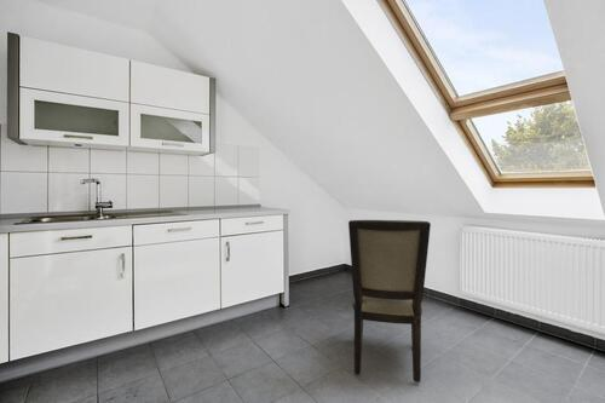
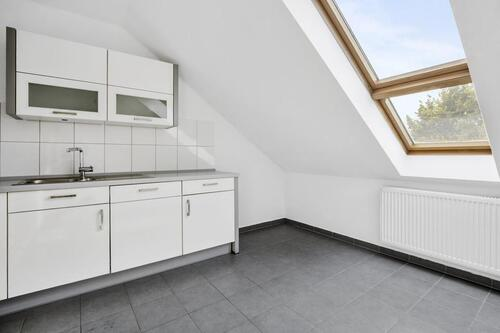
- dining chair (386, 290)
